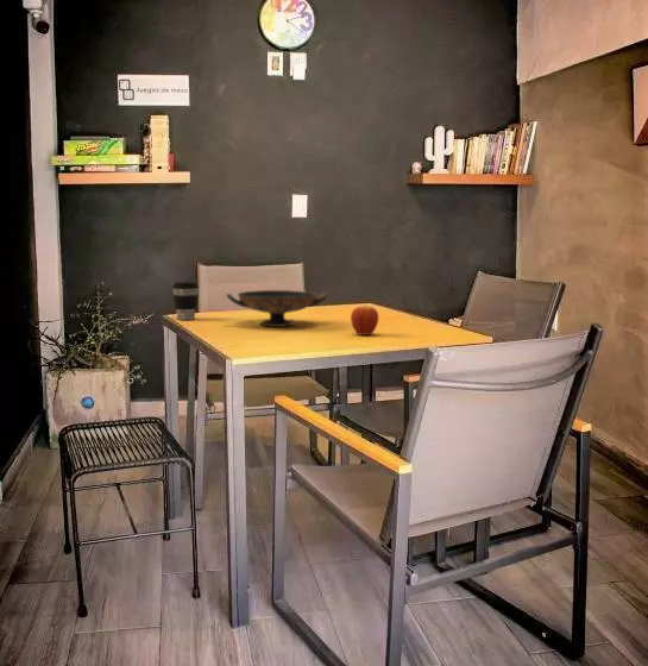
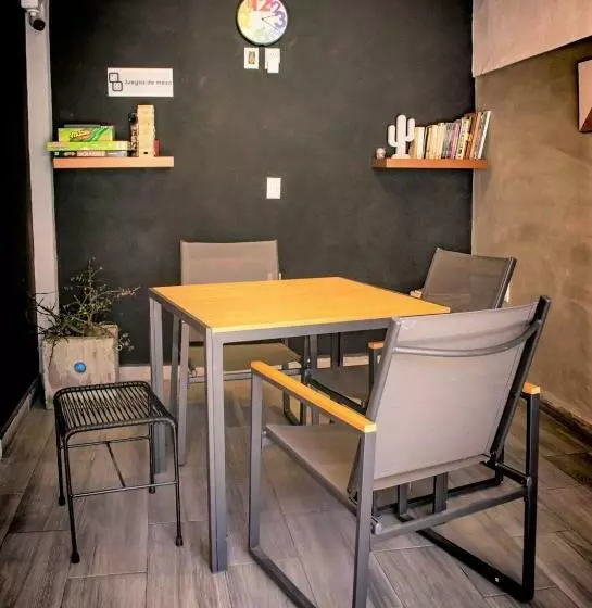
- coffee cup (185, 301)
- decorative bowl (277, 308)
- fruit (364, 319)
